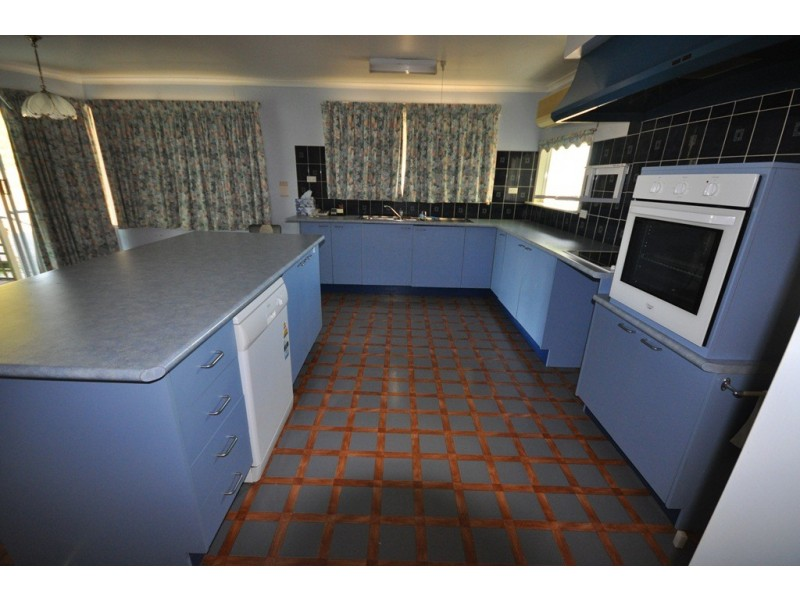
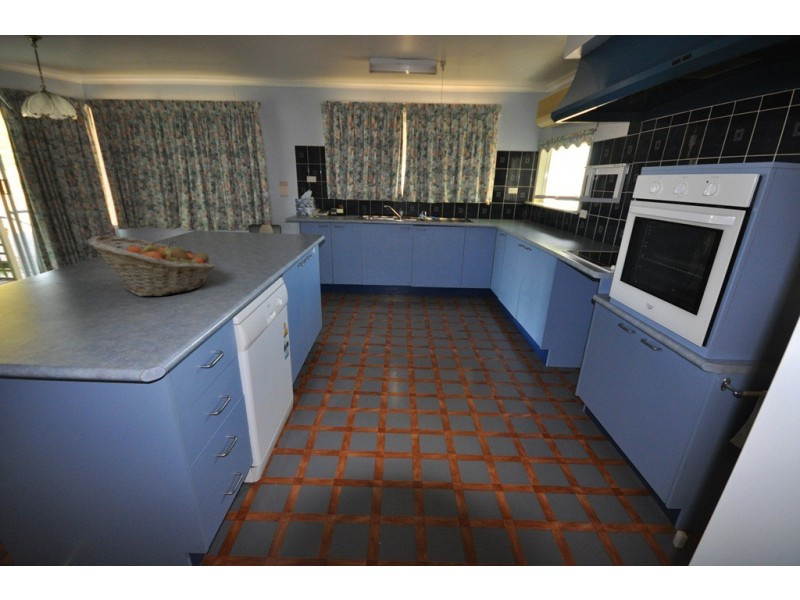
+ fruit basket (157, 261)
